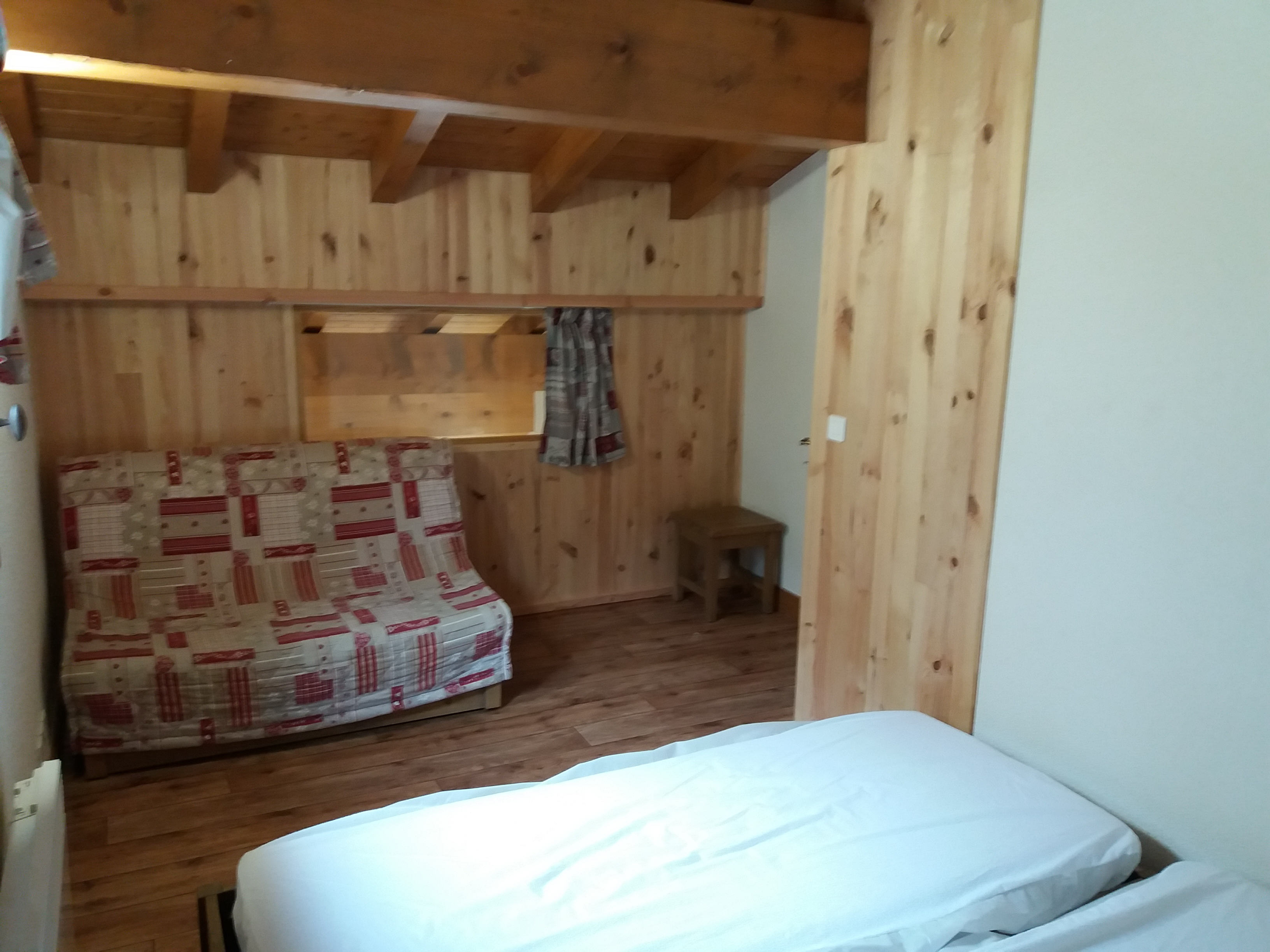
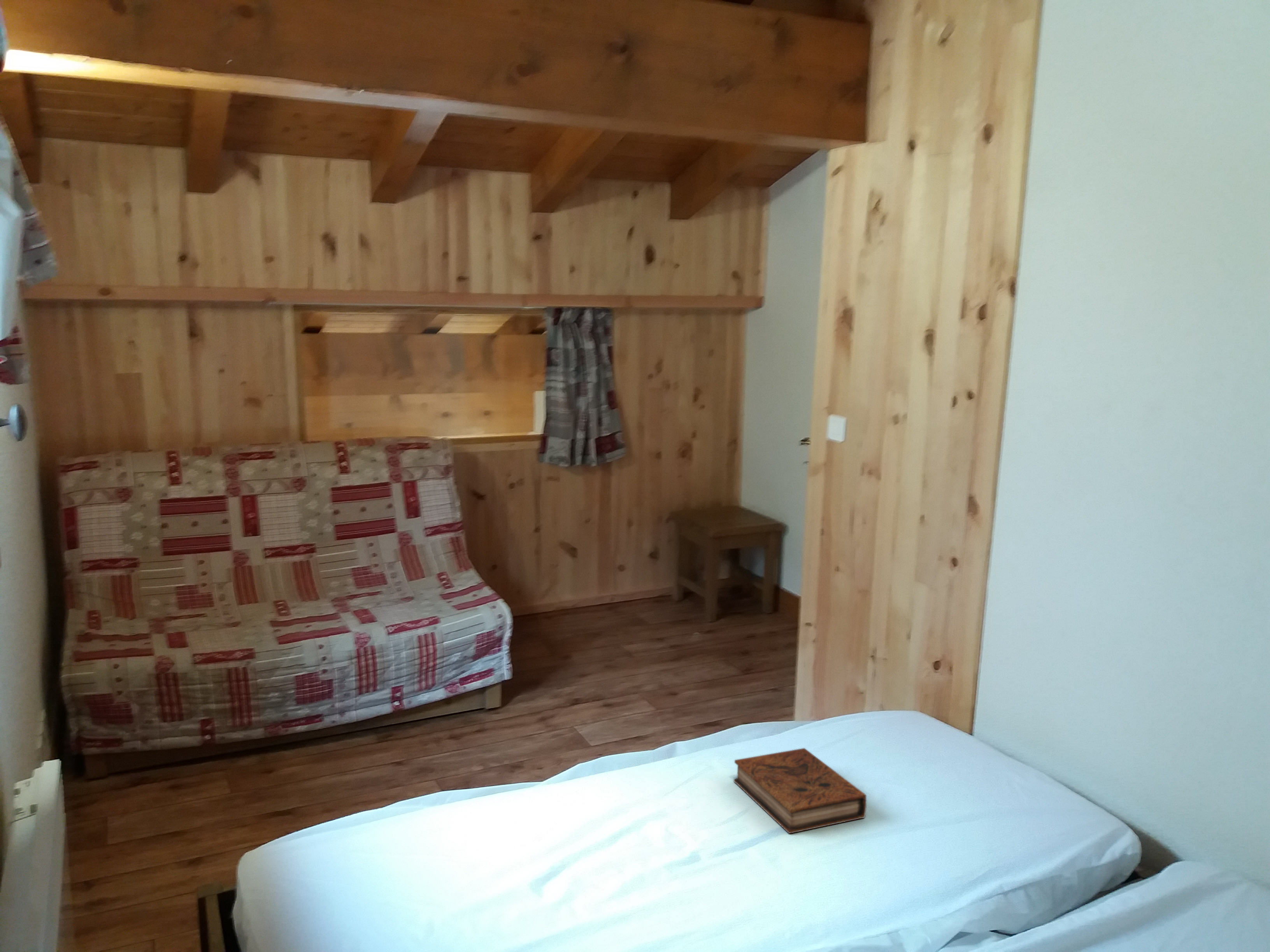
+ book (798, 788)
